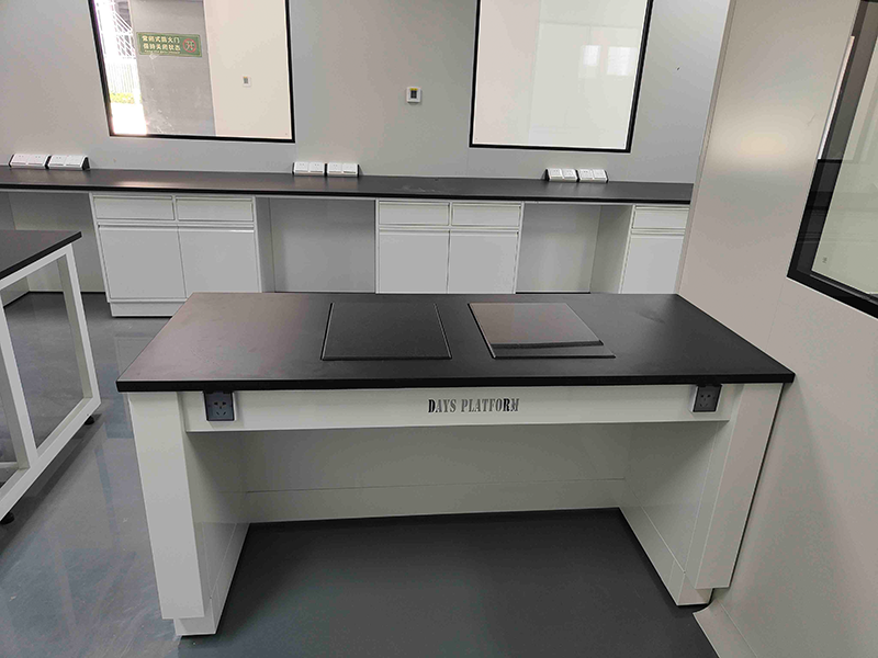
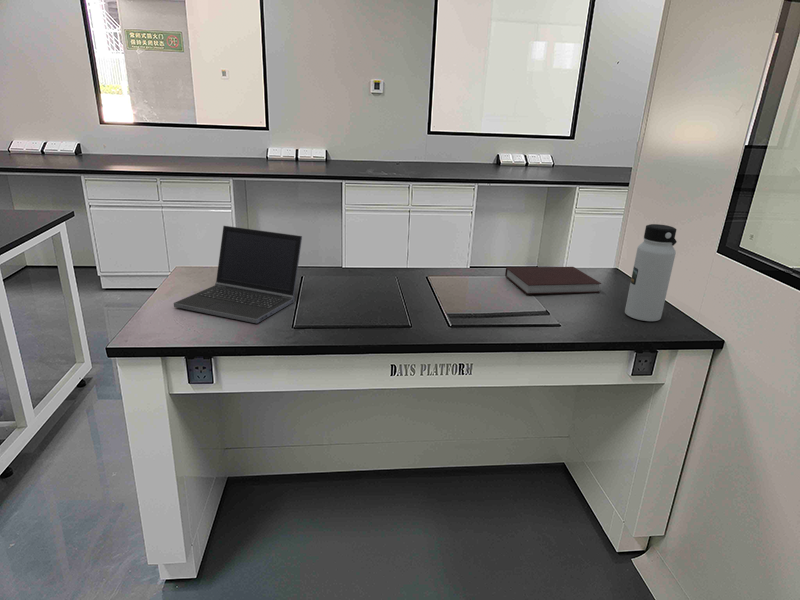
+ water bottle (651, 272)
+ laptop computer (239, 270)
+ notebook (551, 279)
